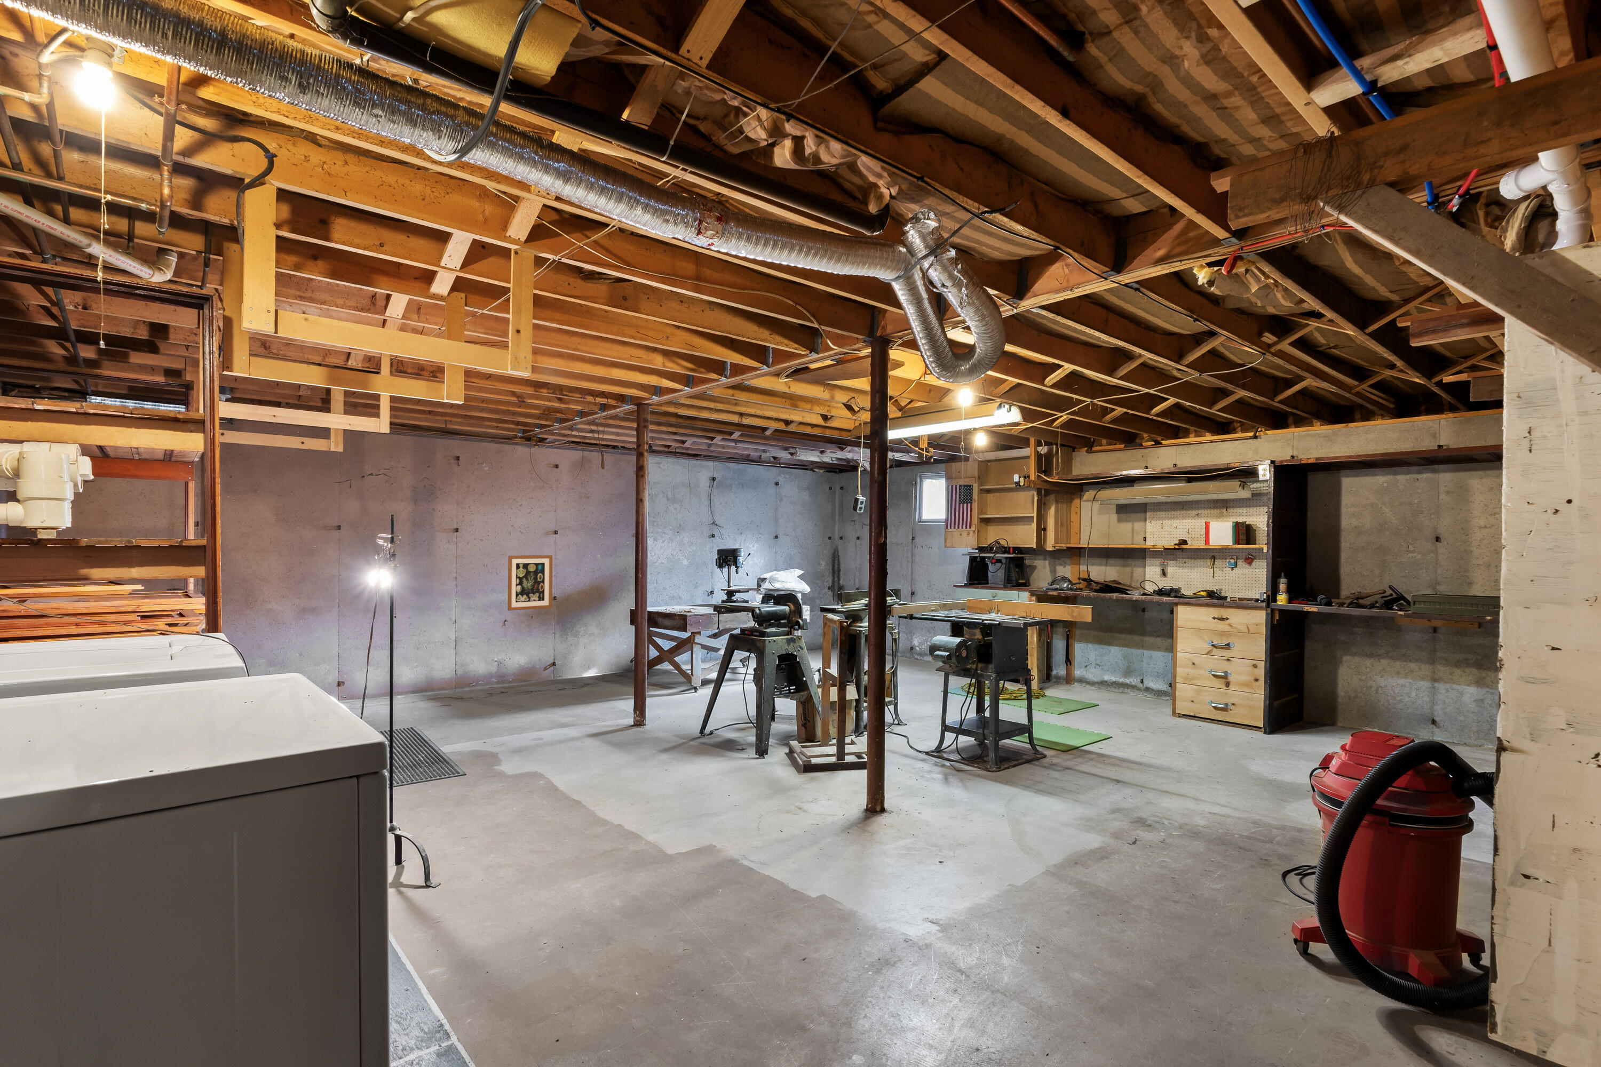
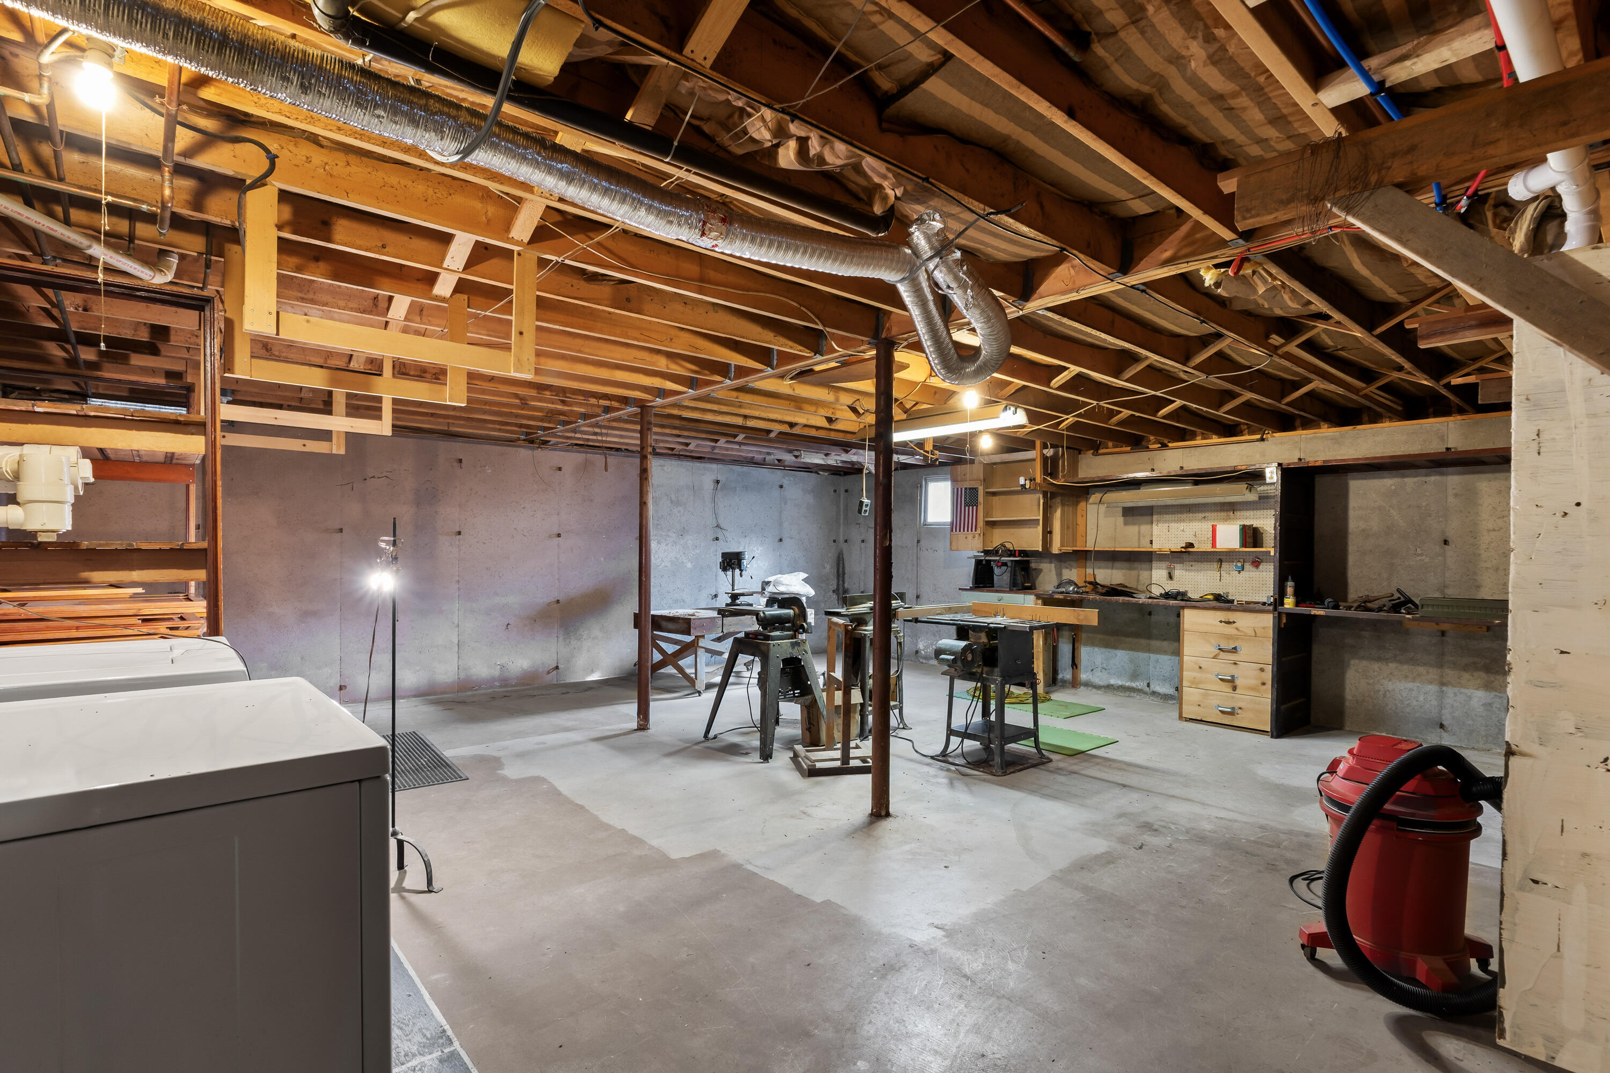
- wall art (530, 582)
